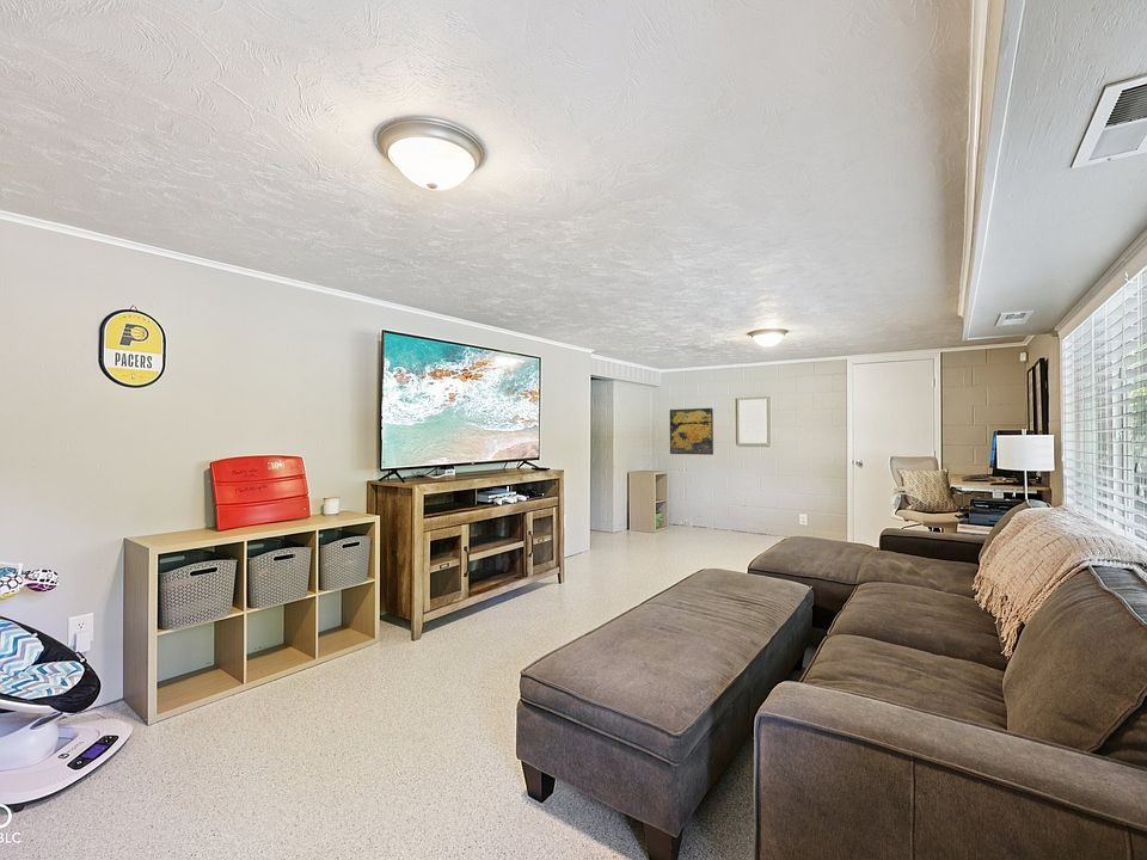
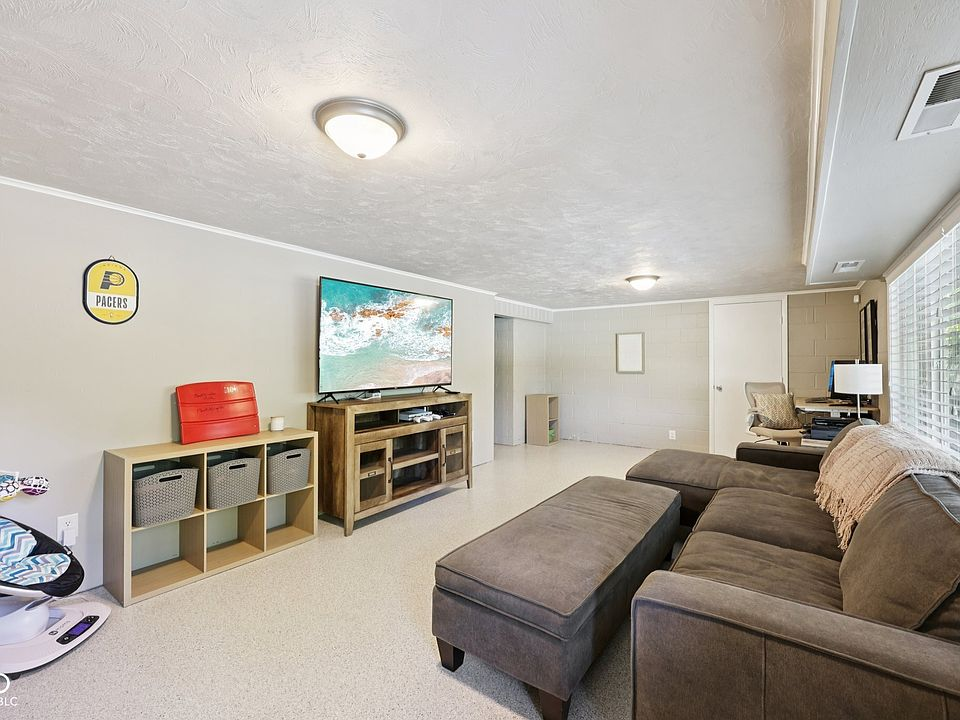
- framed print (691, 431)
